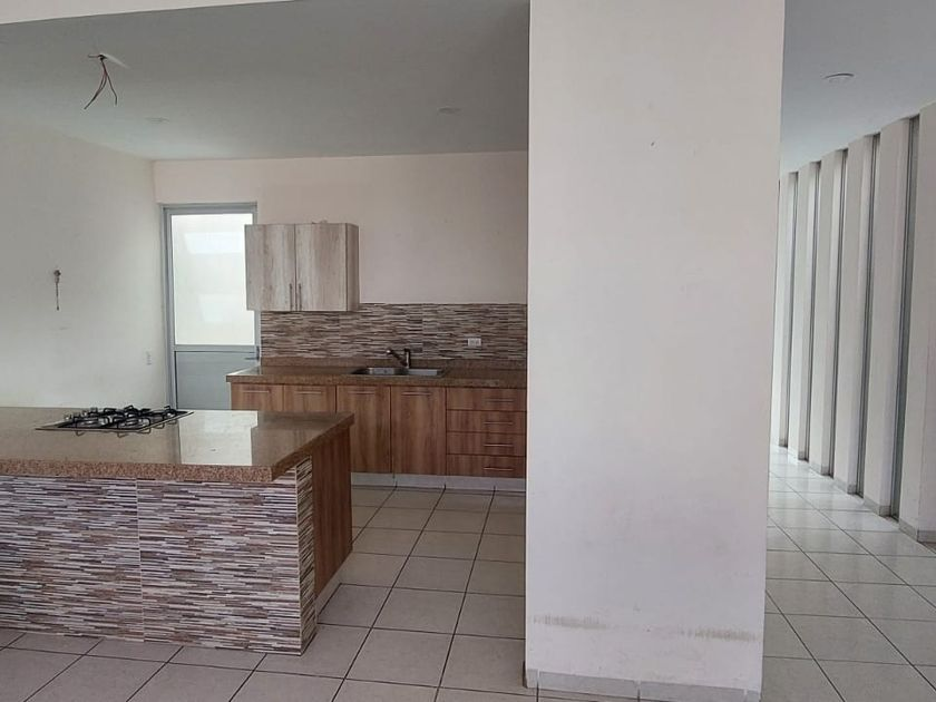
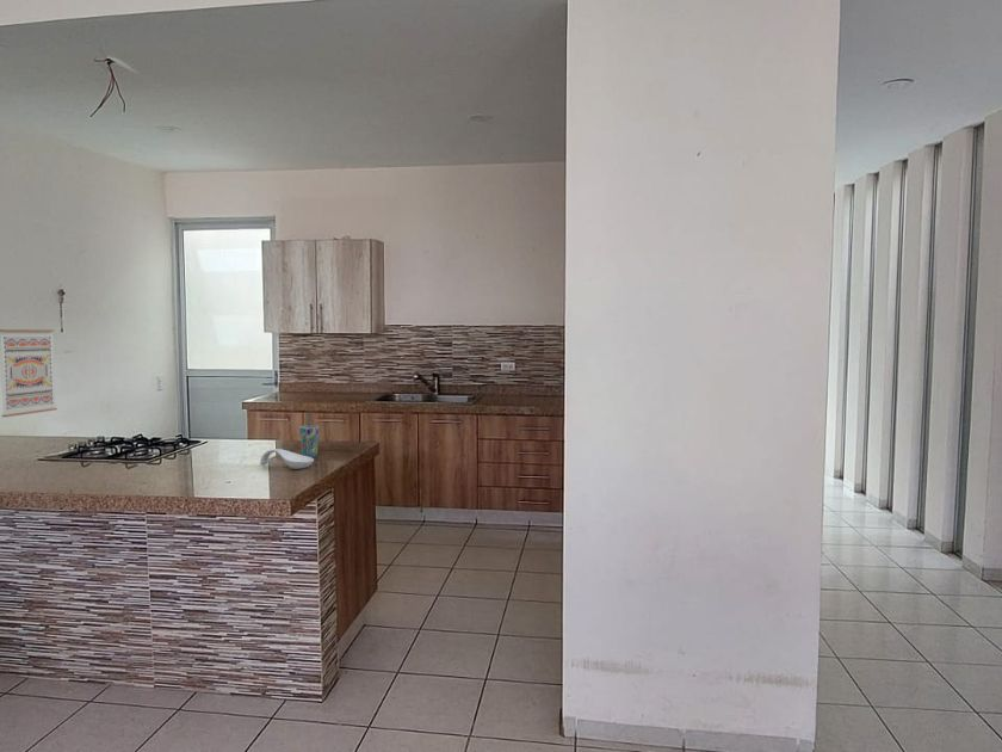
+ wall art (29, 371)
+ spoon rest (286, 458)
+ cup (309, 433)
